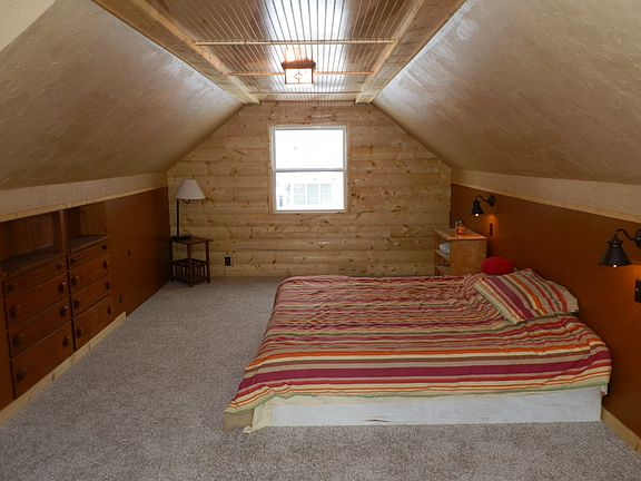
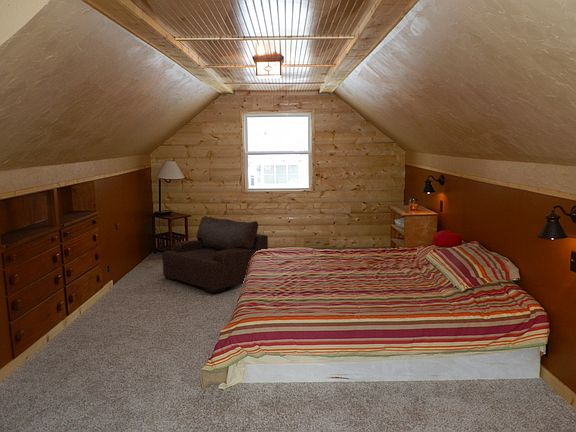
+ armchair (213, 249)
